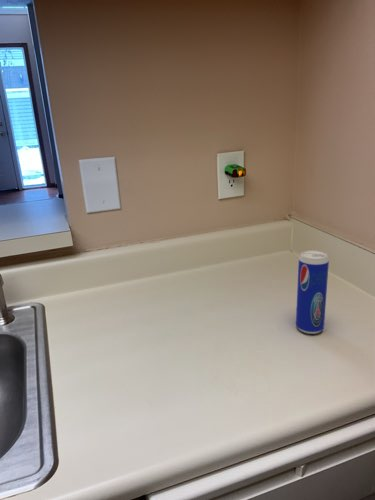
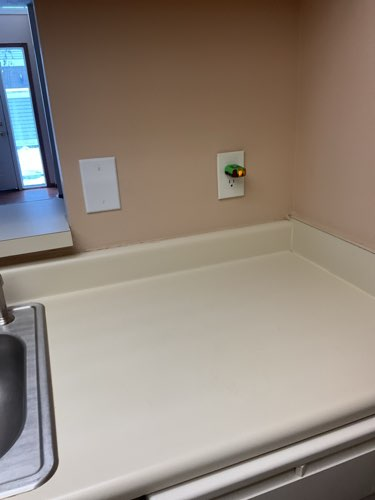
- beverage can (311, 292)
